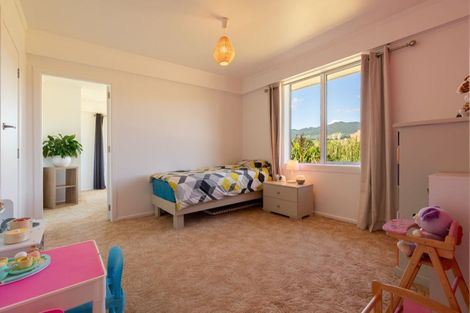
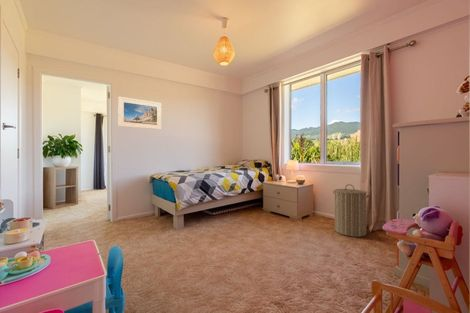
+ laundry hamper (350, 208)
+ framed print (141, 114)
